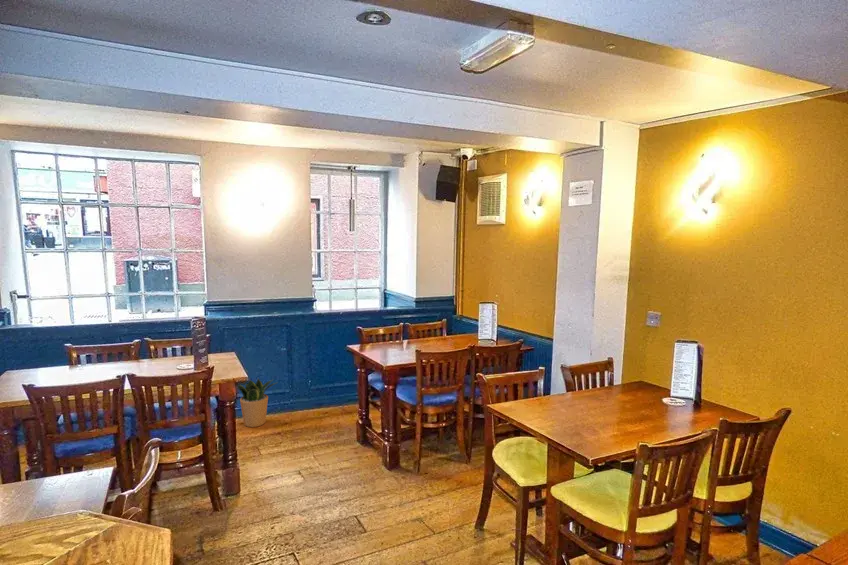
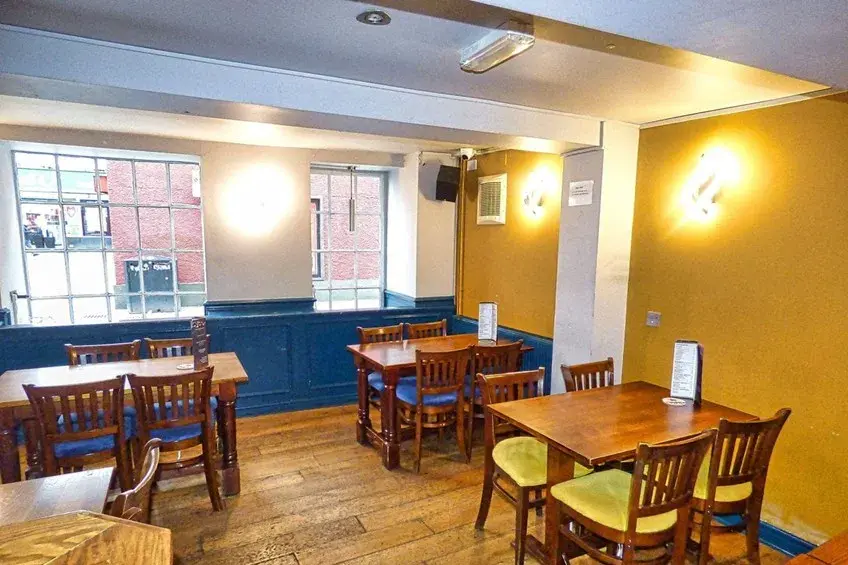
- potted plant (255, 401)
